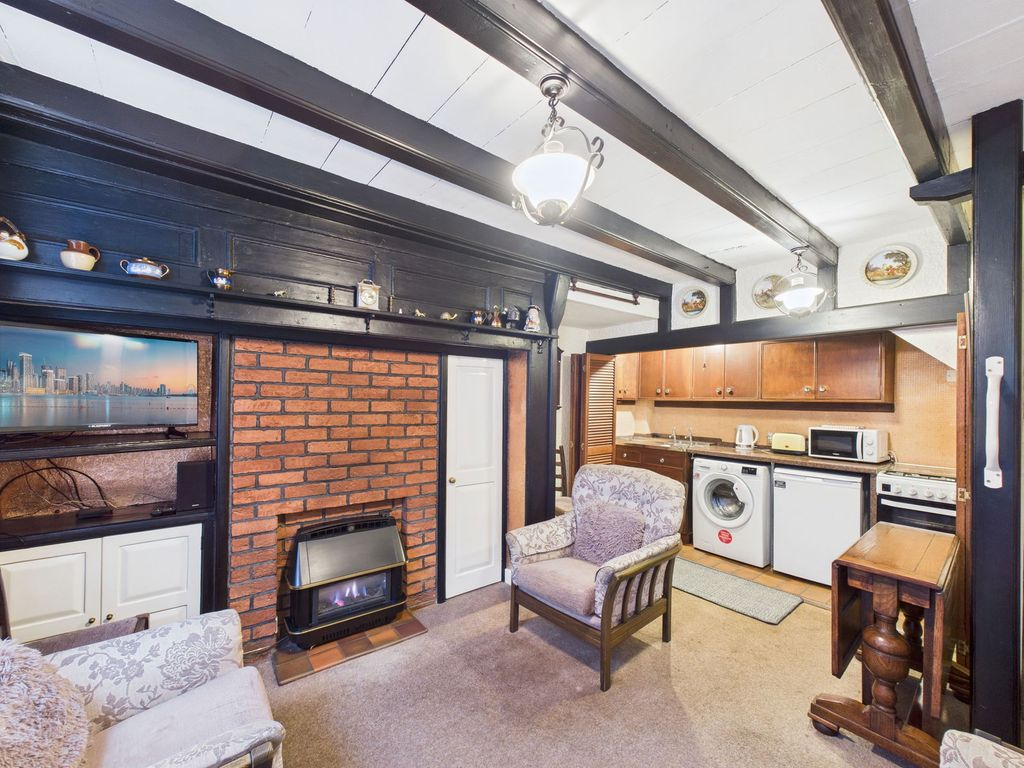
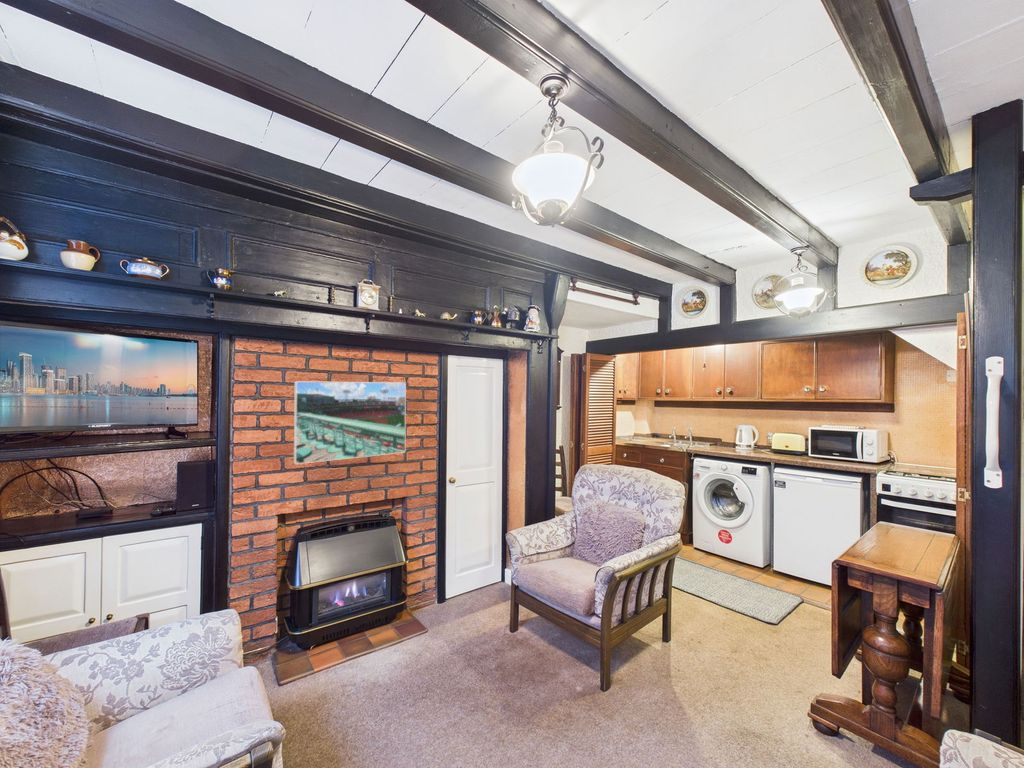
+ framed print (354, 419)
